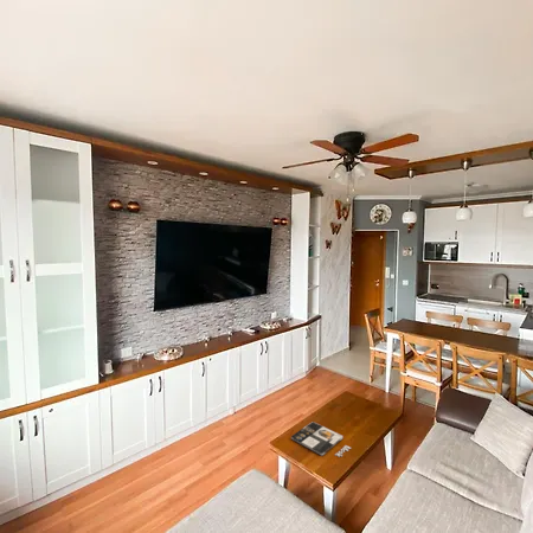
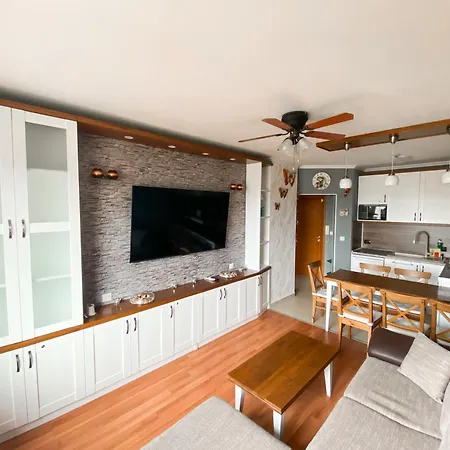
- magazine (322, 439)
